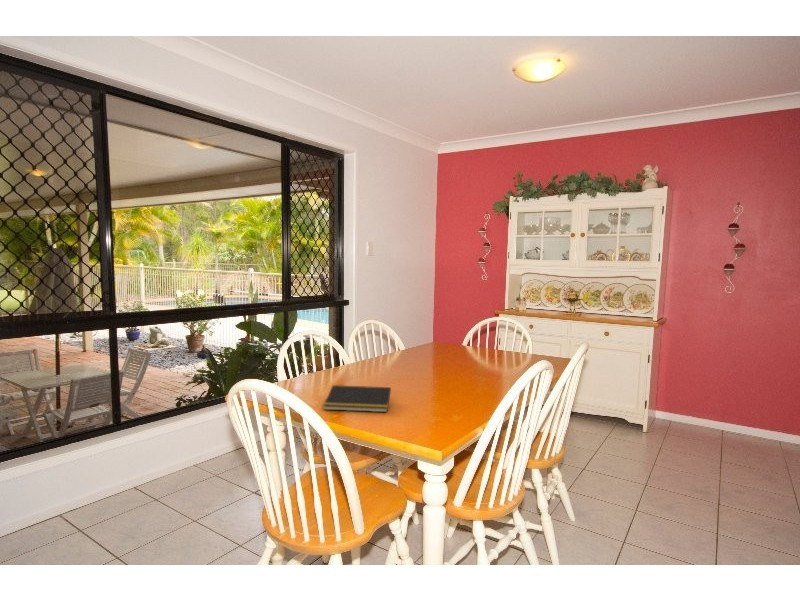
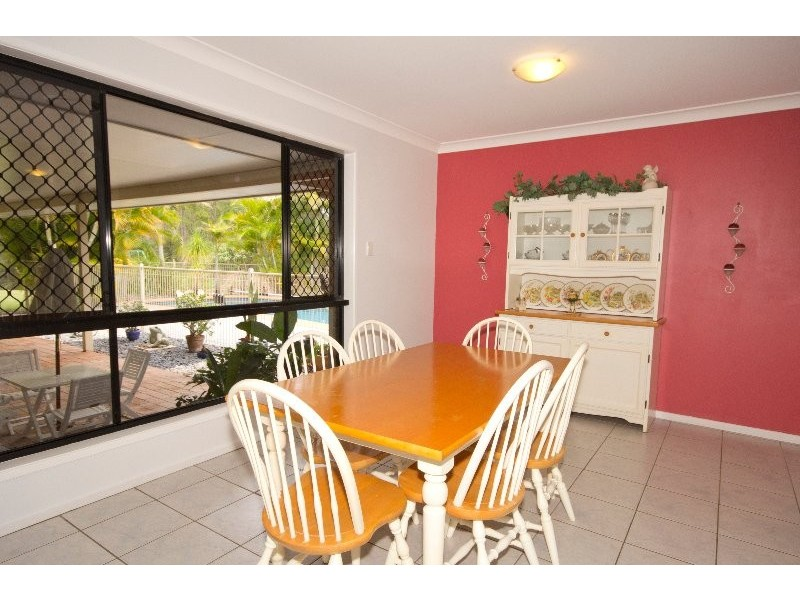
- notepad (358, 398)
